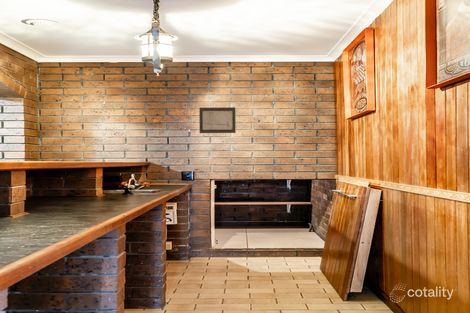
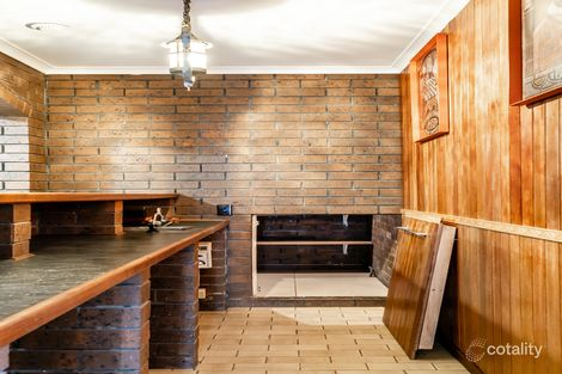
- wall art (217, 120)
